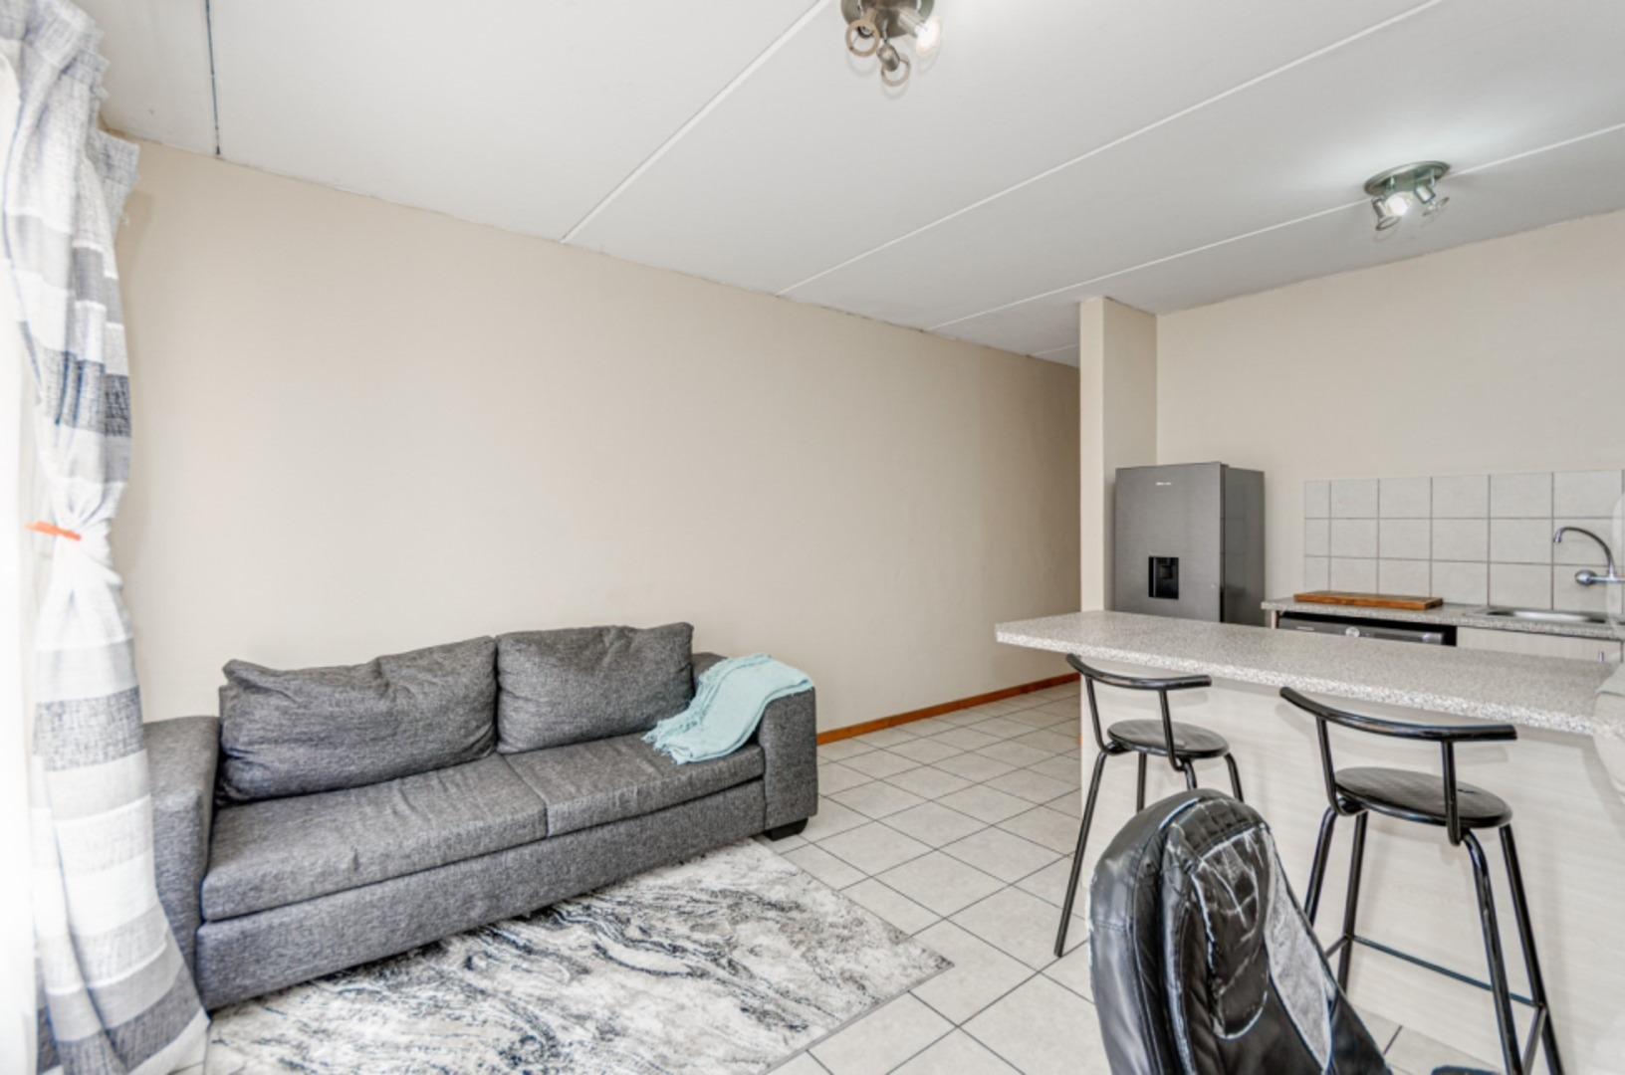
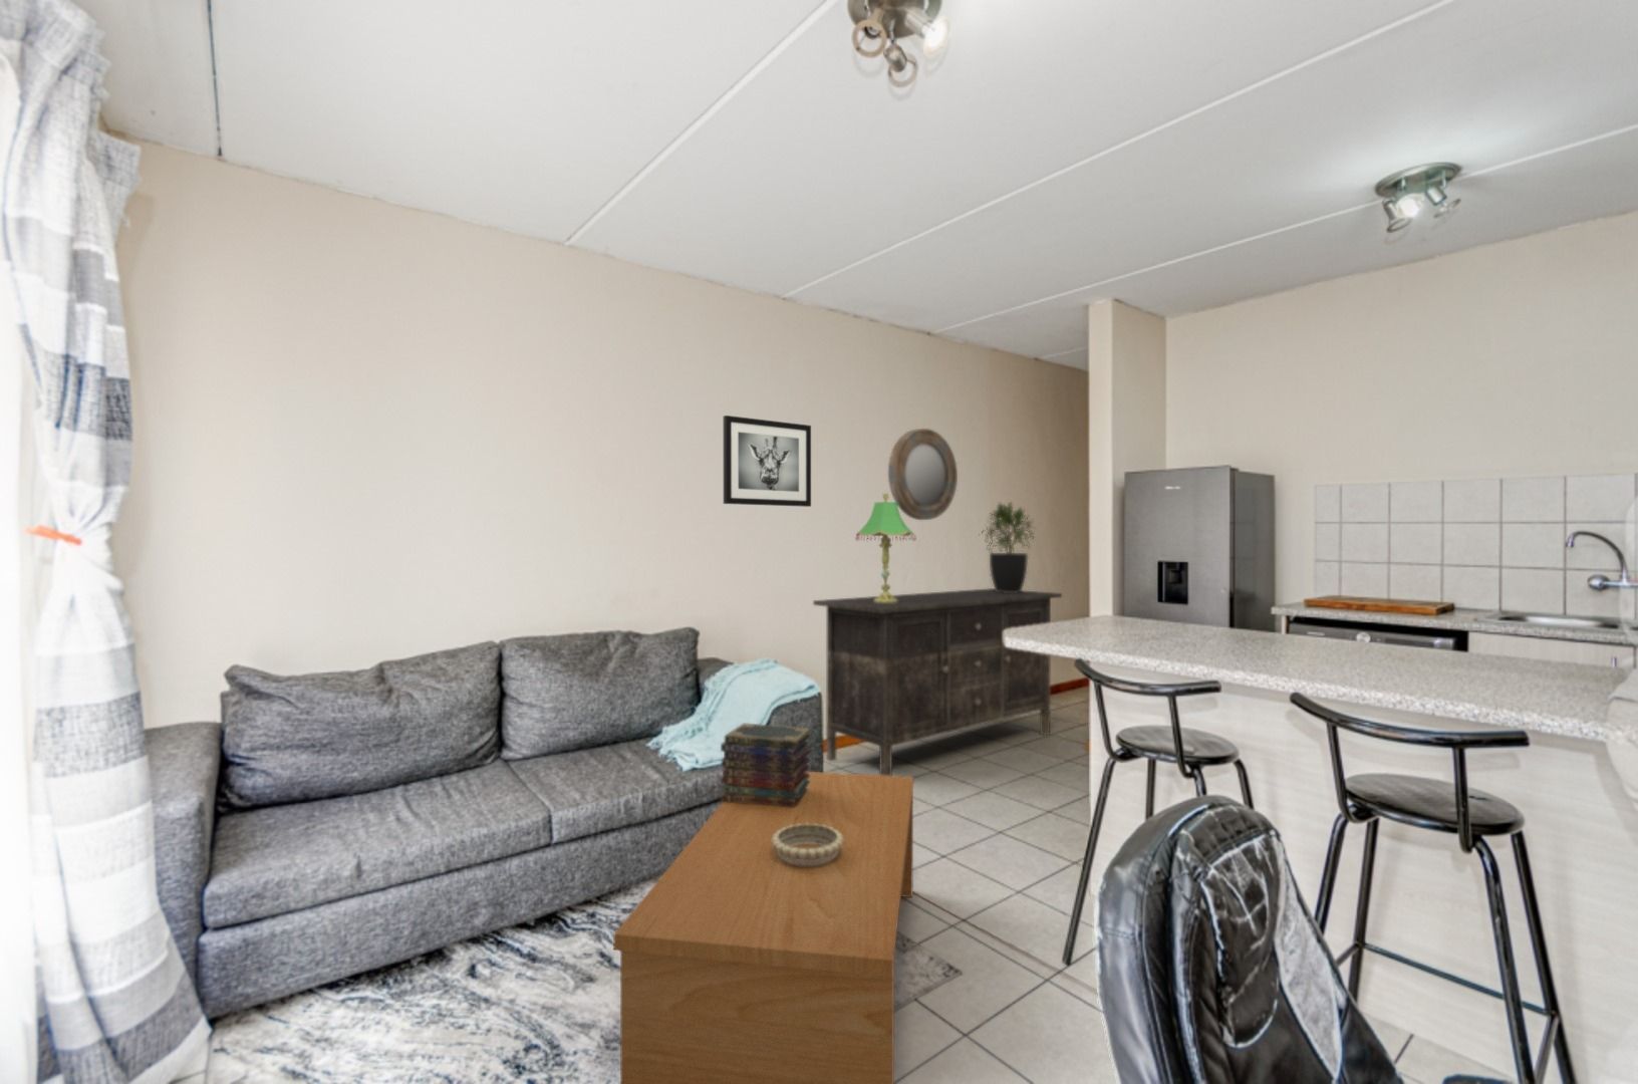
+ sideboard (945, 671)
+ book stack (767, 763)
+ potted plant (1010, 544)
+ wall art (769, 462)
+ home mirror (923, 474)
+ coffee table (800, 906)
+ decorative bowl (807, 843)
+ table lamp (886, 547)
